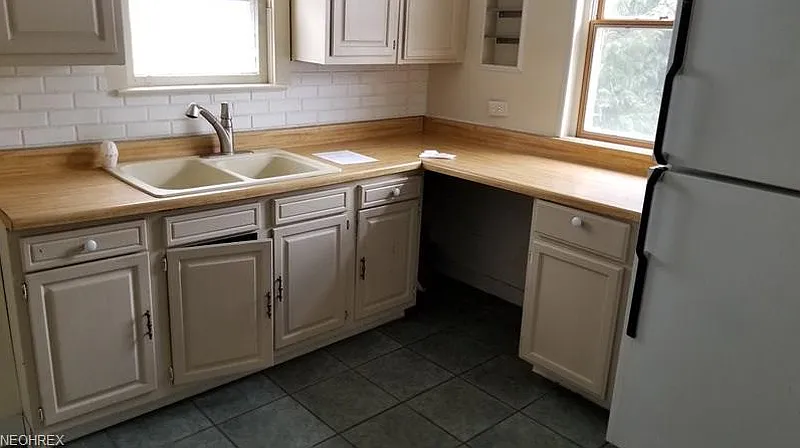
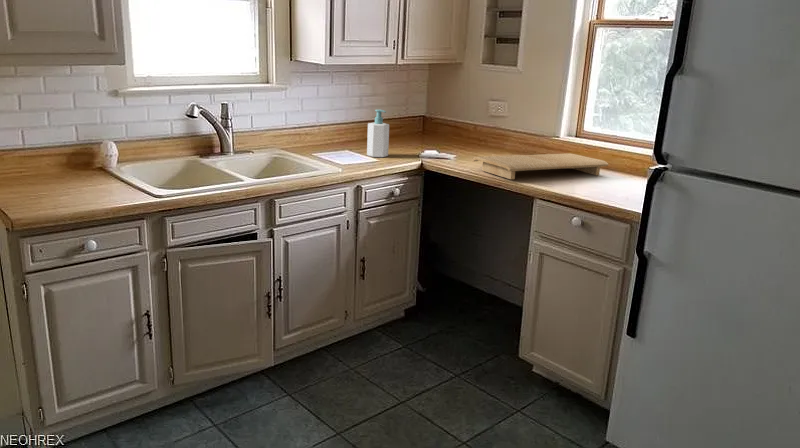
+ cutting board (540, 165)
+ soap bottle (378, 132)
